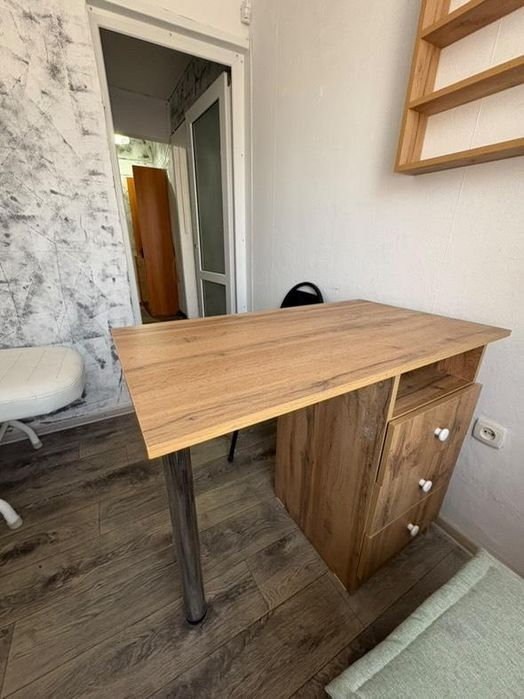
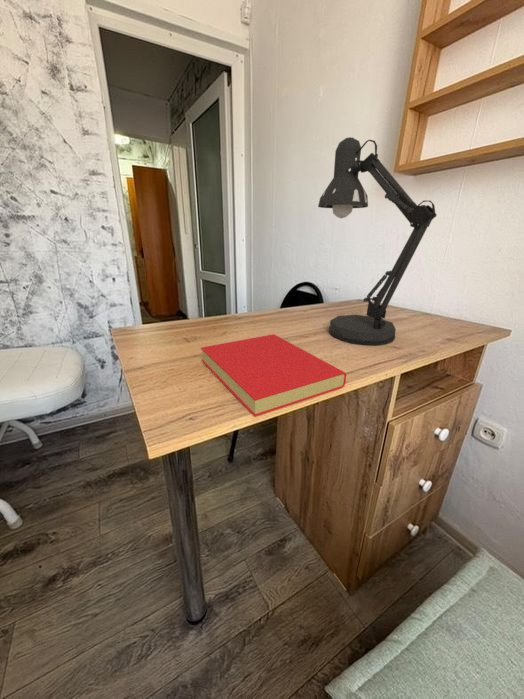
+ desk lamp (346, 216)
+ book (267, 365)
